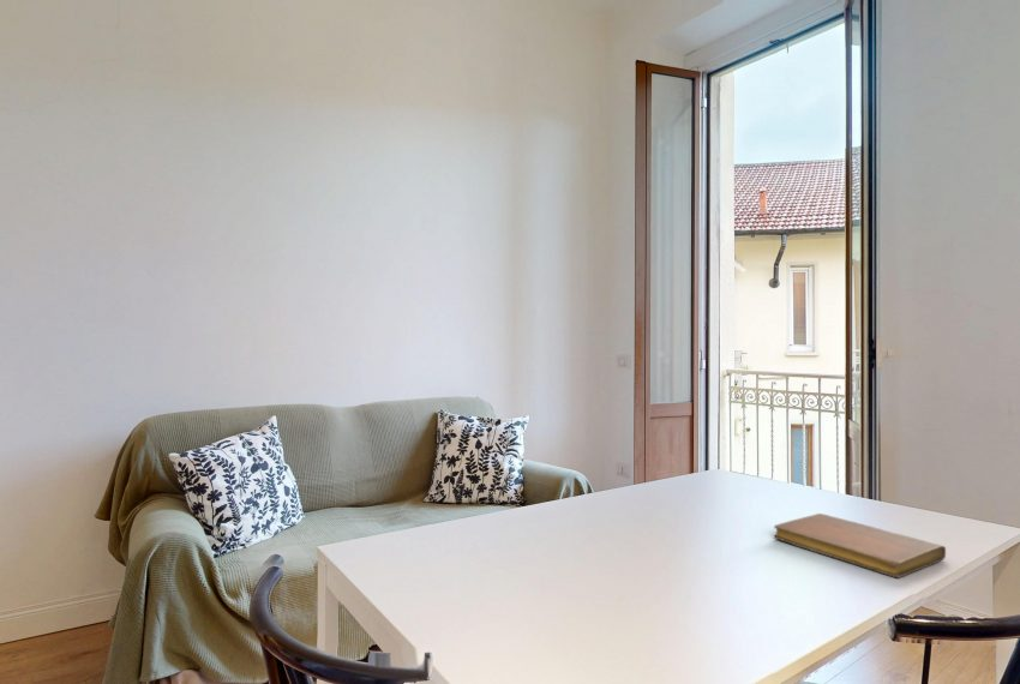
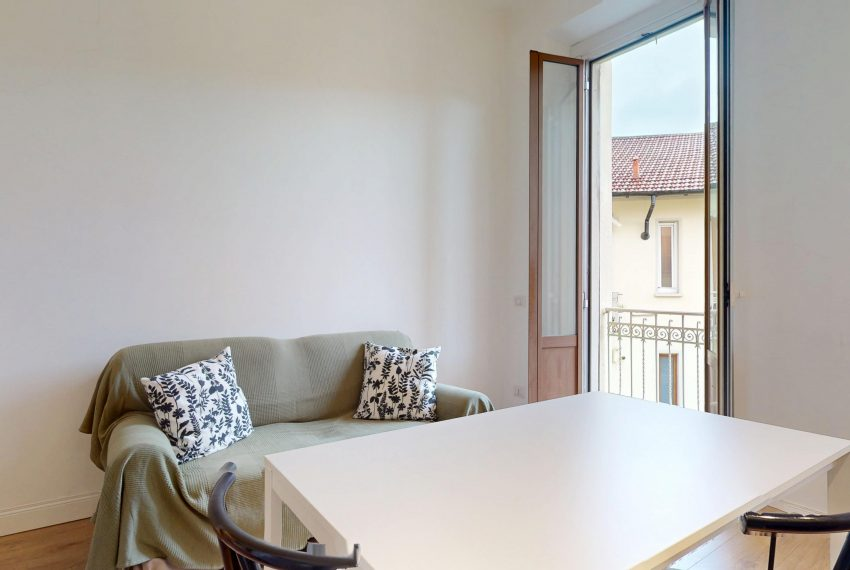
- notebook (854, 541)
